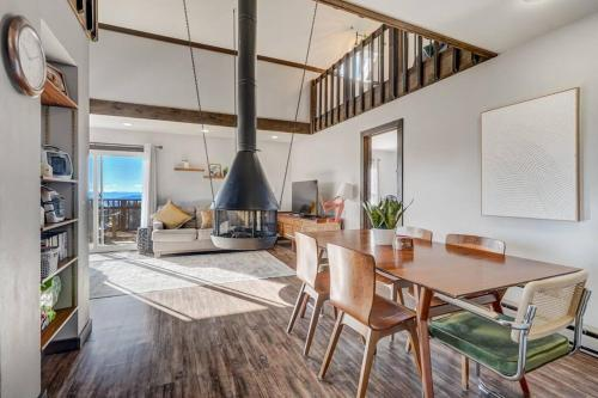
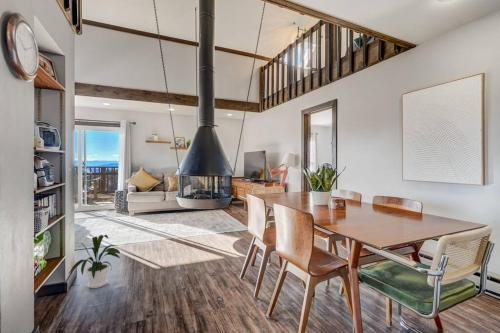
+ house plant (98, 259)
